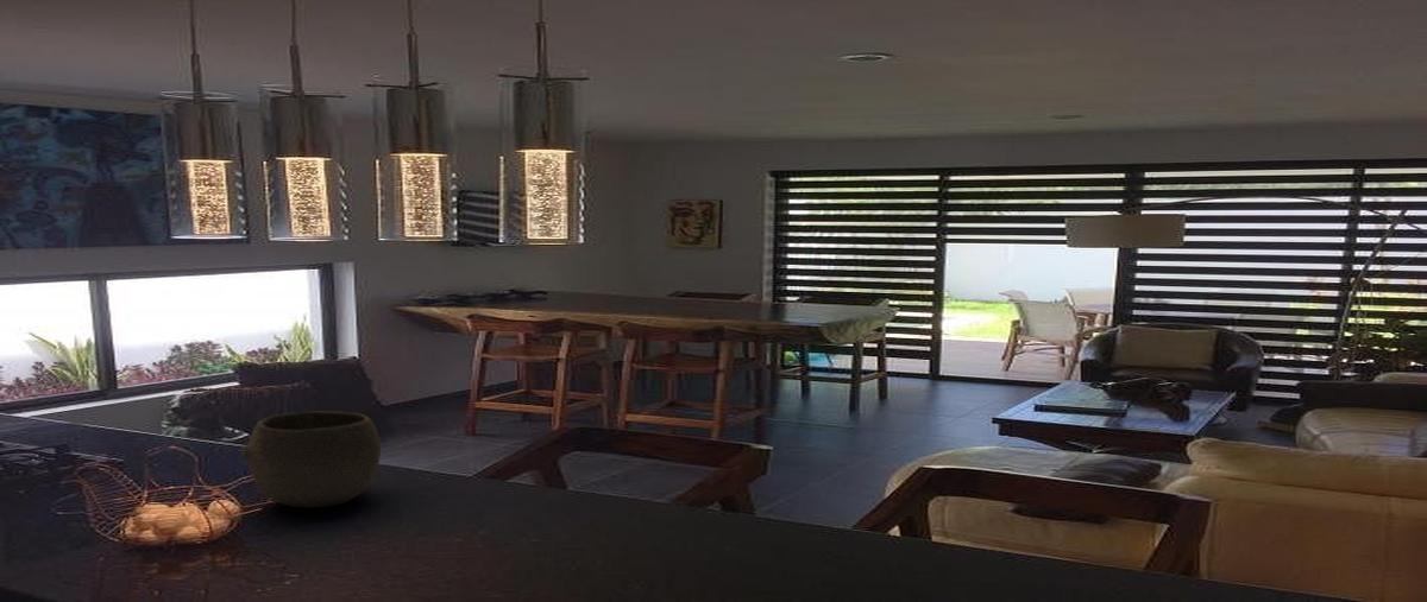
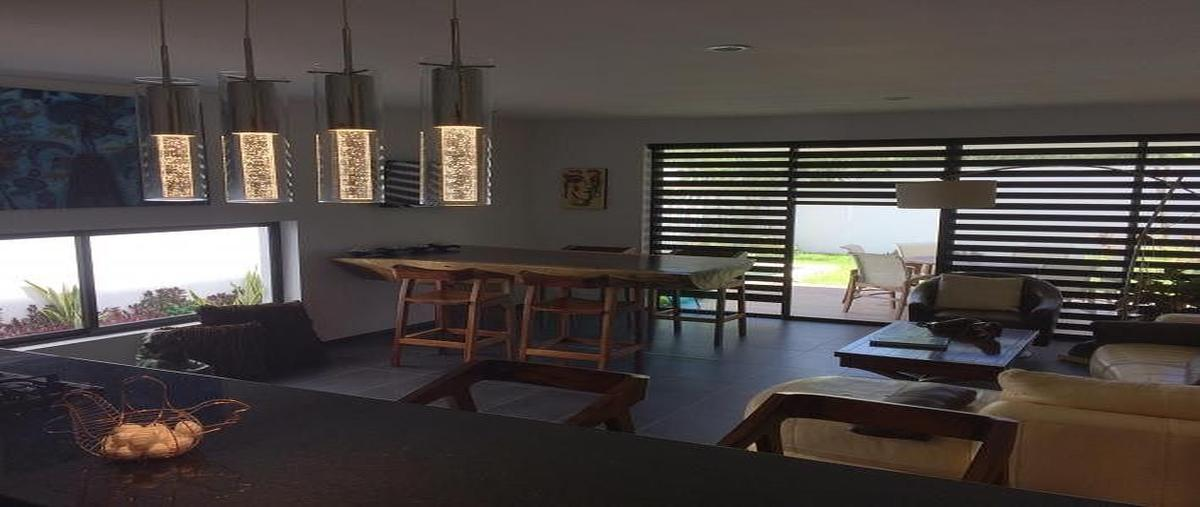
- bowl (315, 458)
